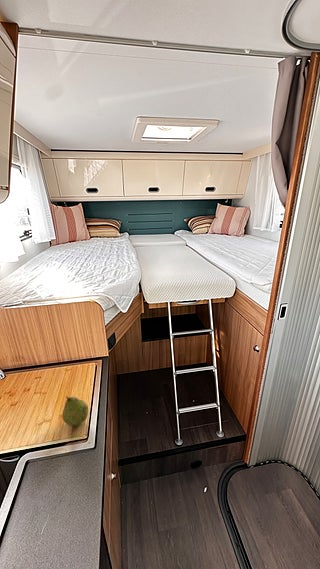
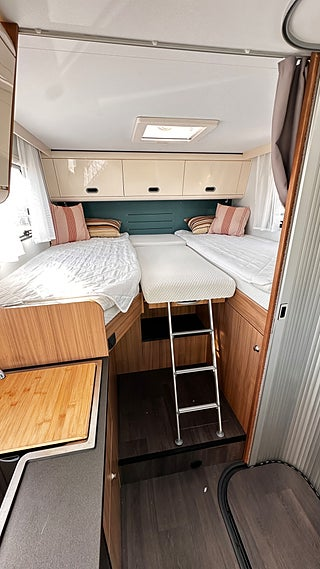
- fruit (74, 407)
